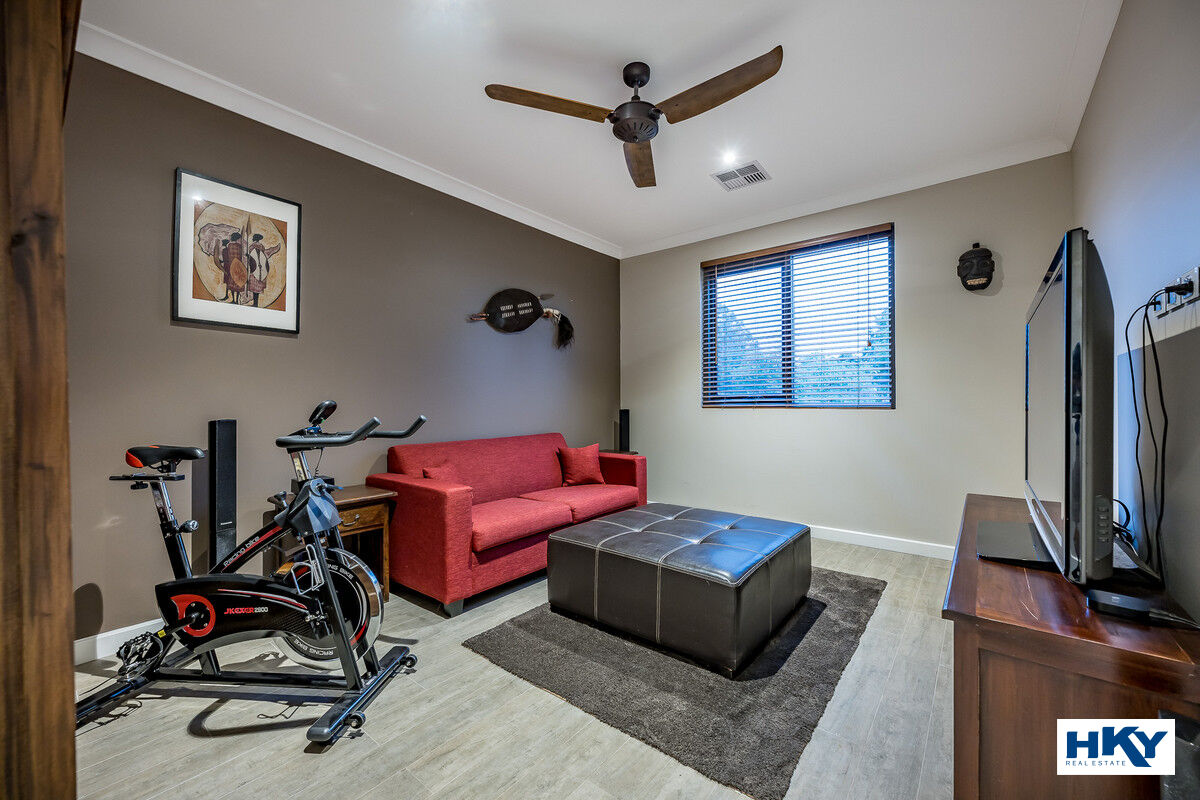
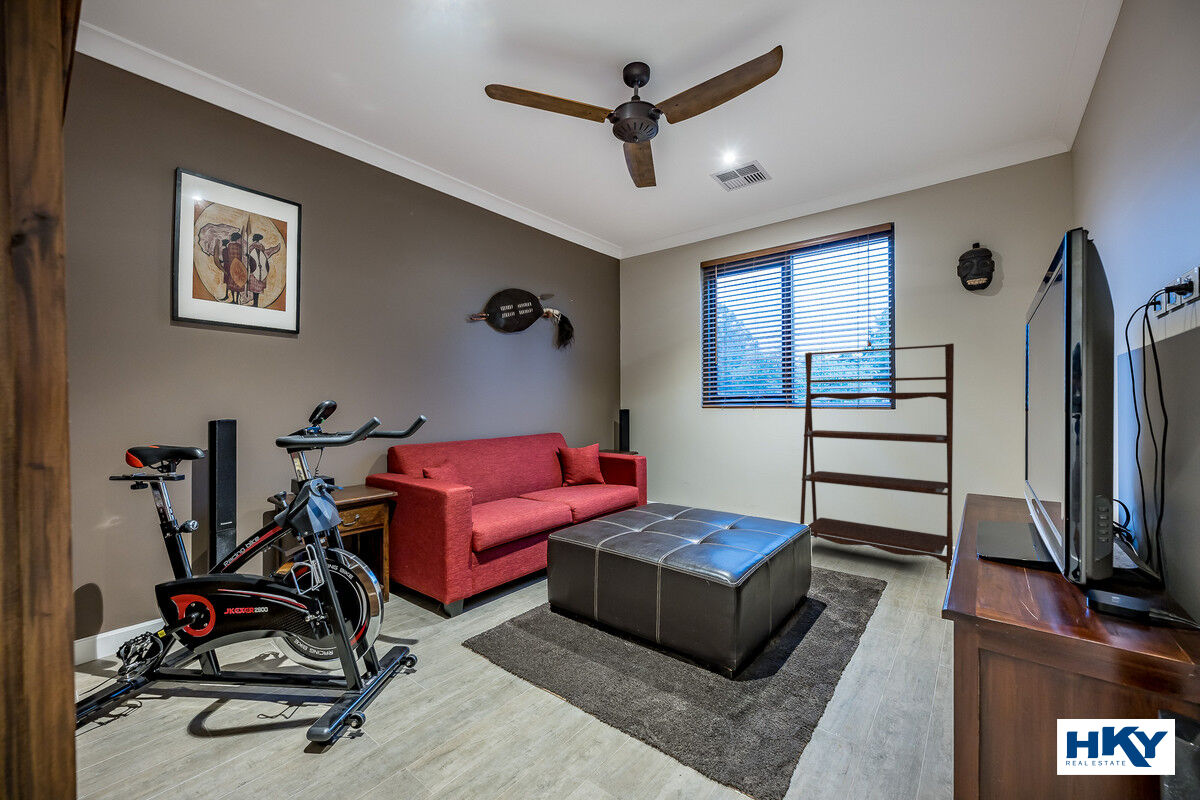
+ shelving unit (873, 439)
